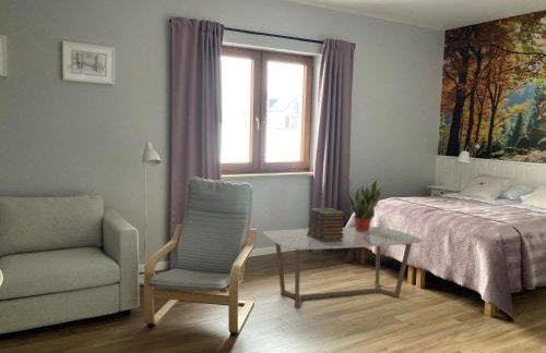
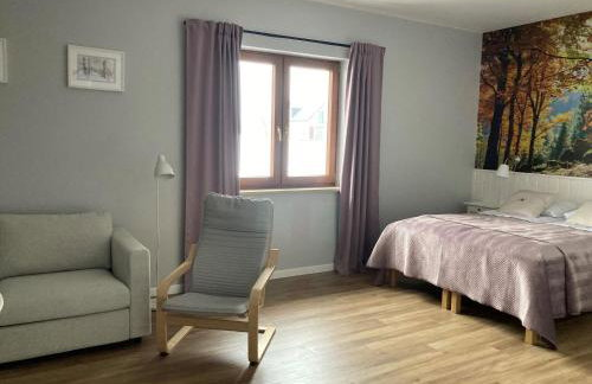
- potted plant (364, 204)
- coffee table (340, 247)
- book stack (325, 223)
